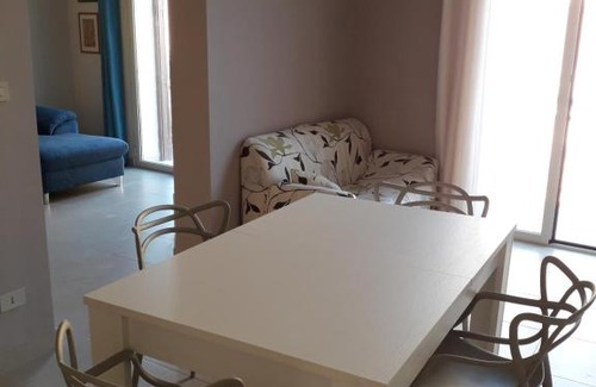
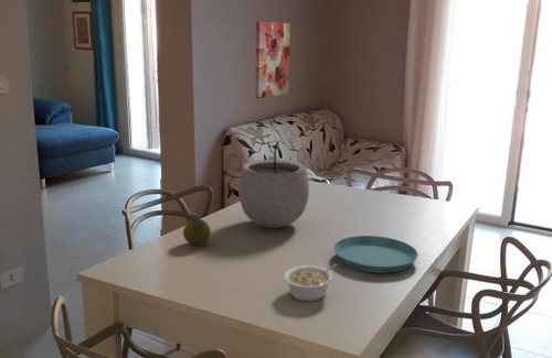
+ legume (308, 281)
+ wall art (273, 59)
+ saucer (374, 254)
+ plant pot (274, 183)
+ fruit (197, 231)
